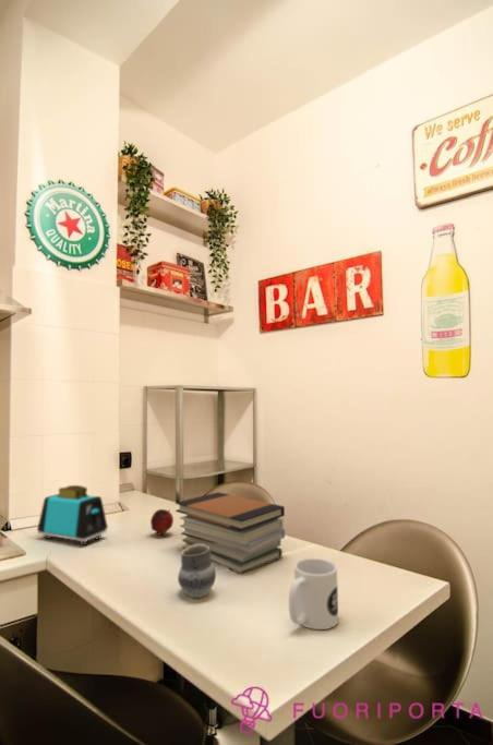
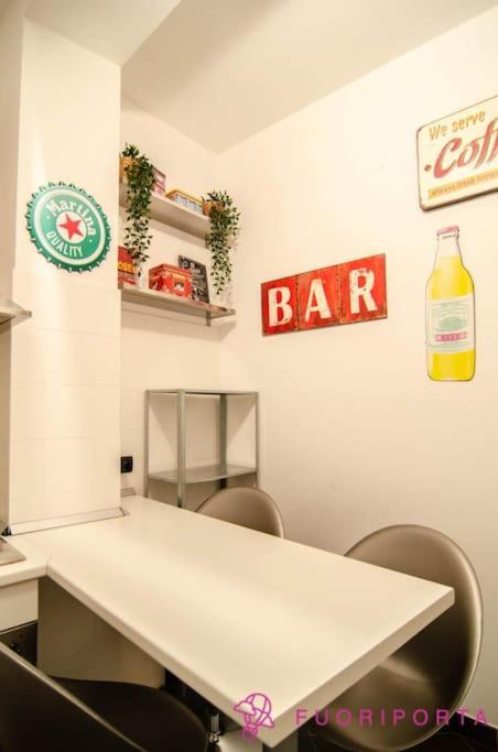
- toaster (72, 512)
- cup (197, 568)
- book stack (230, 528)
- apple (161, 521)
- mug (310, 594)
